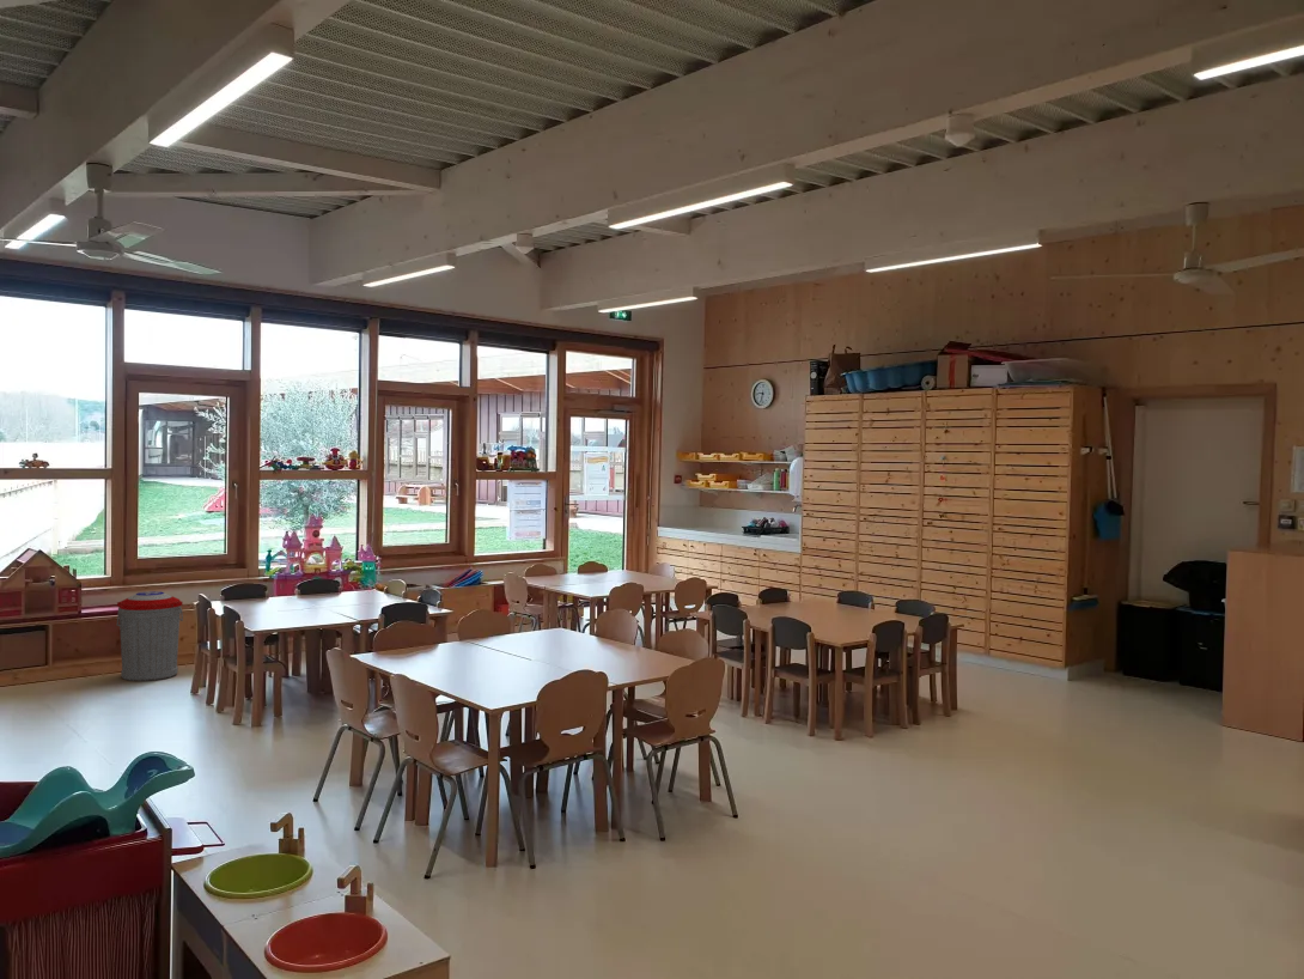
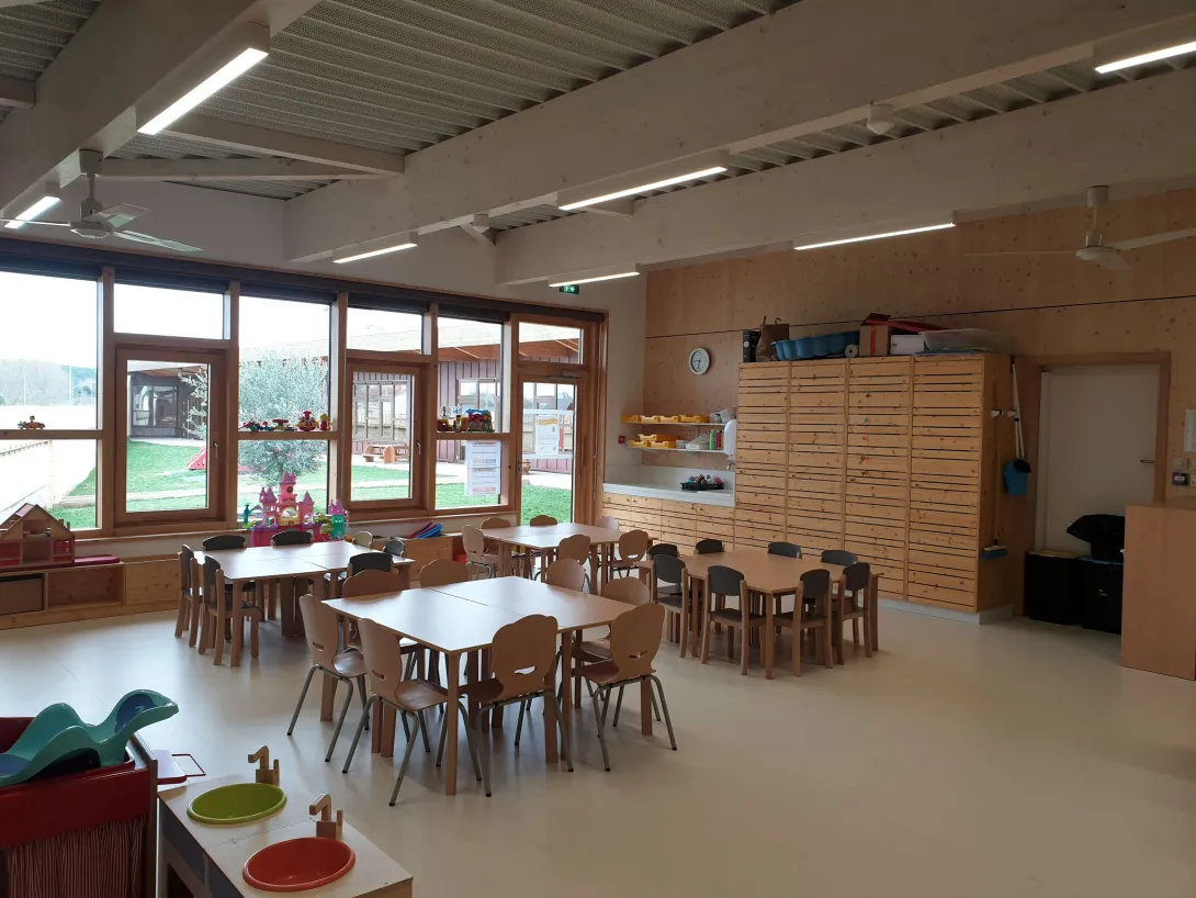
- trash can (150, 633)
